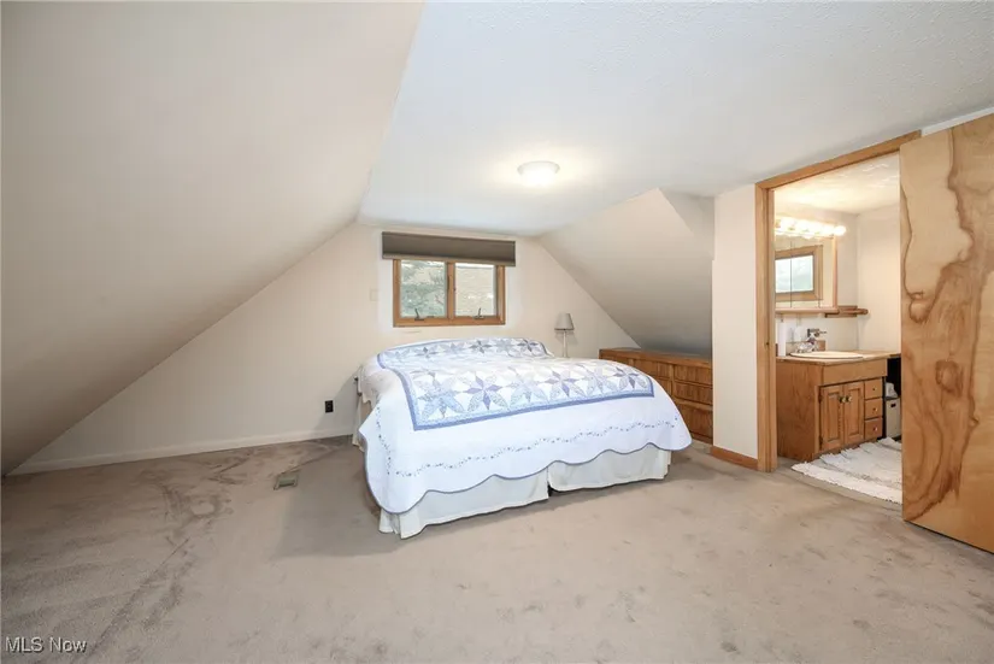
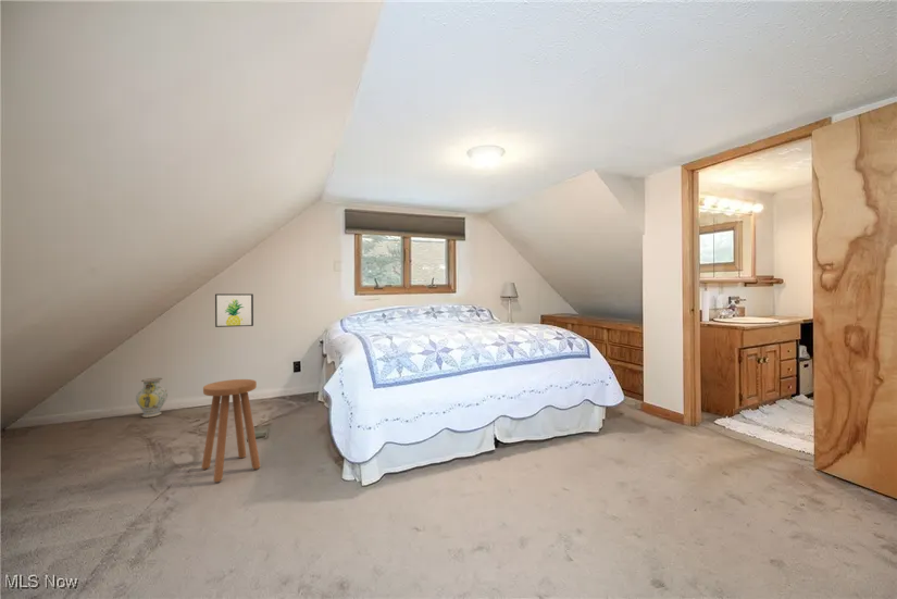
+ ceramic jug (151, 397)
+ stool (226, 426)
+ wall art (234, 310)
